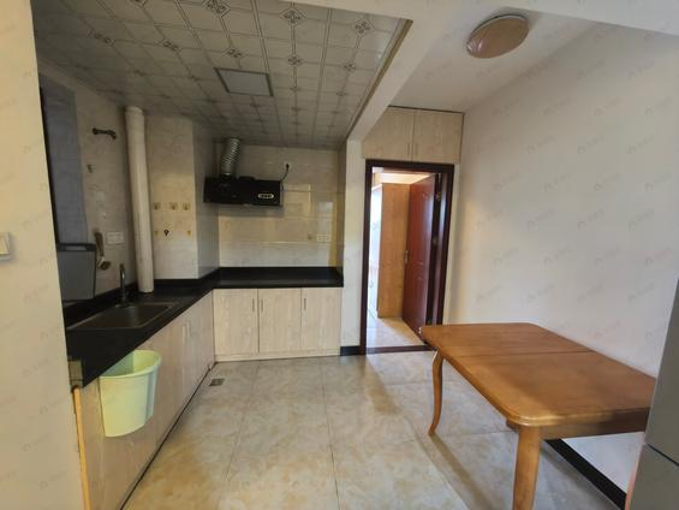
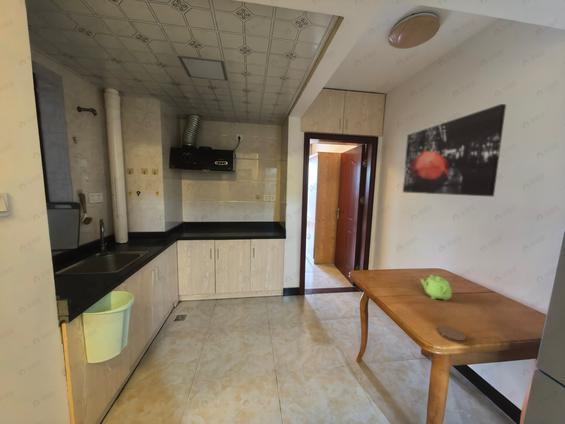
+ teapot (434, 286)
+ wall art (441, 159)
+ coaster (451, 334)
